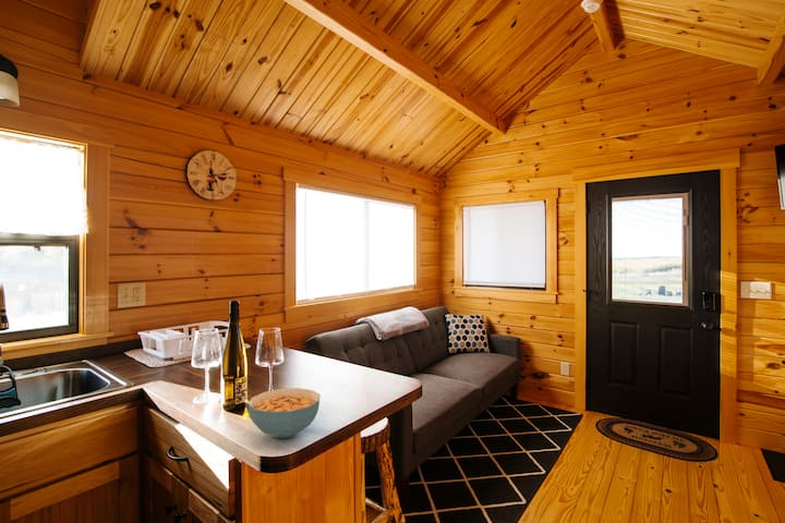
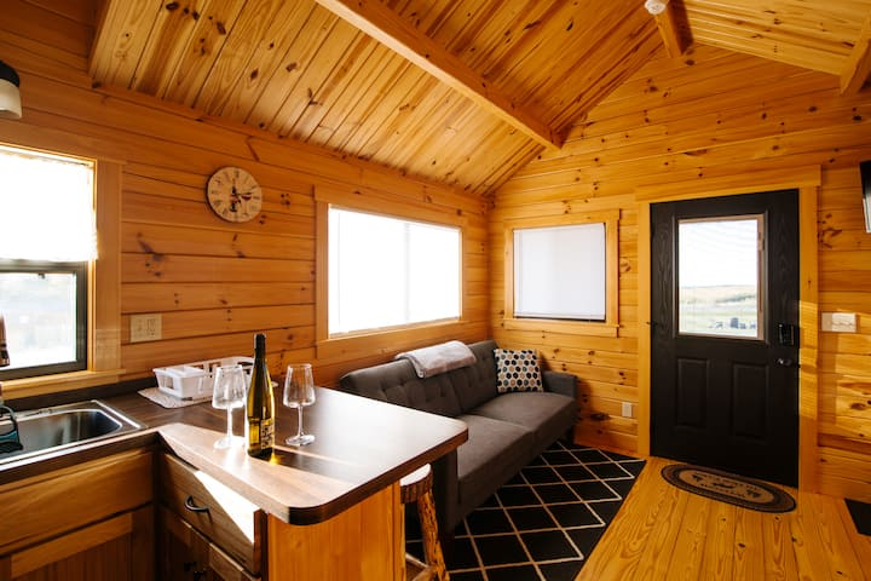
- cereal bowl (285, 416)
